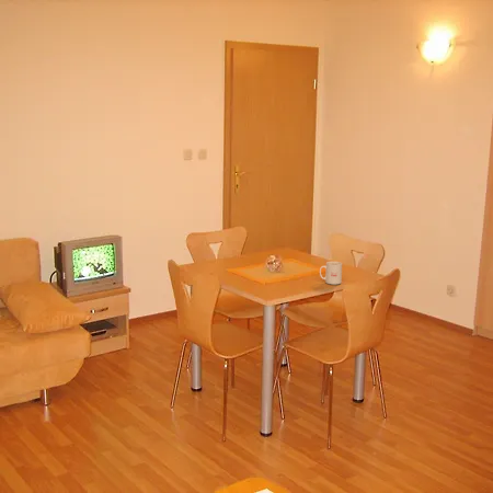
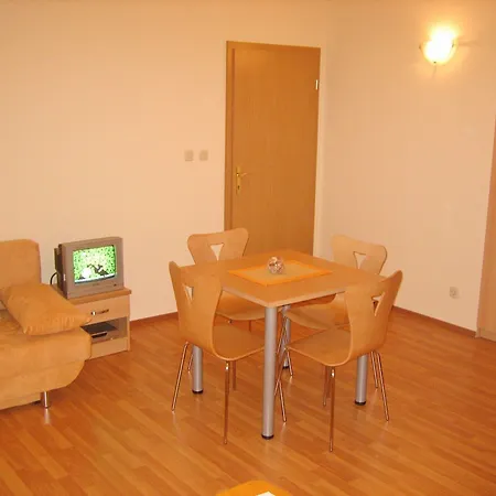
- mug (330, 273)
